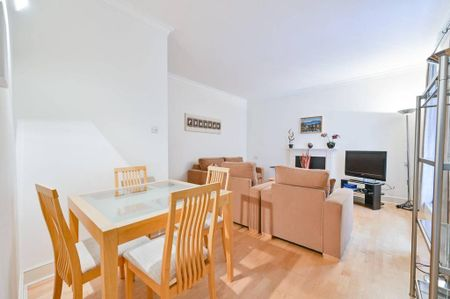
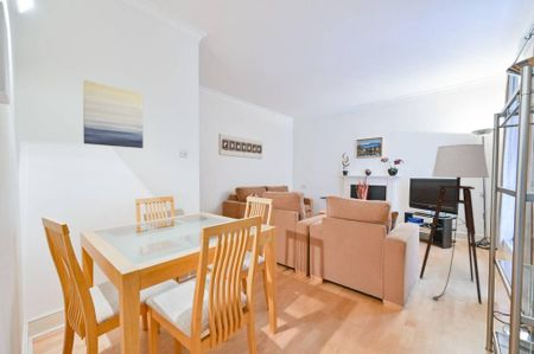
+ wall art (115, 116)
+ floor lamp (456, 218)
